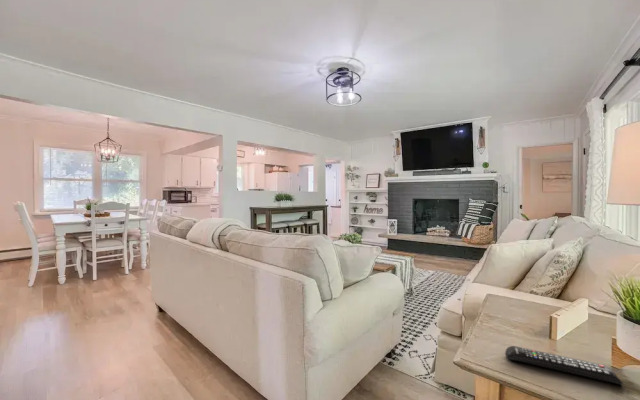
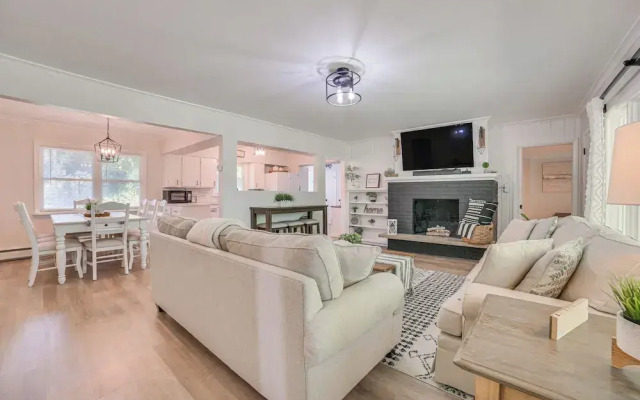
- remote control (558, 363)
